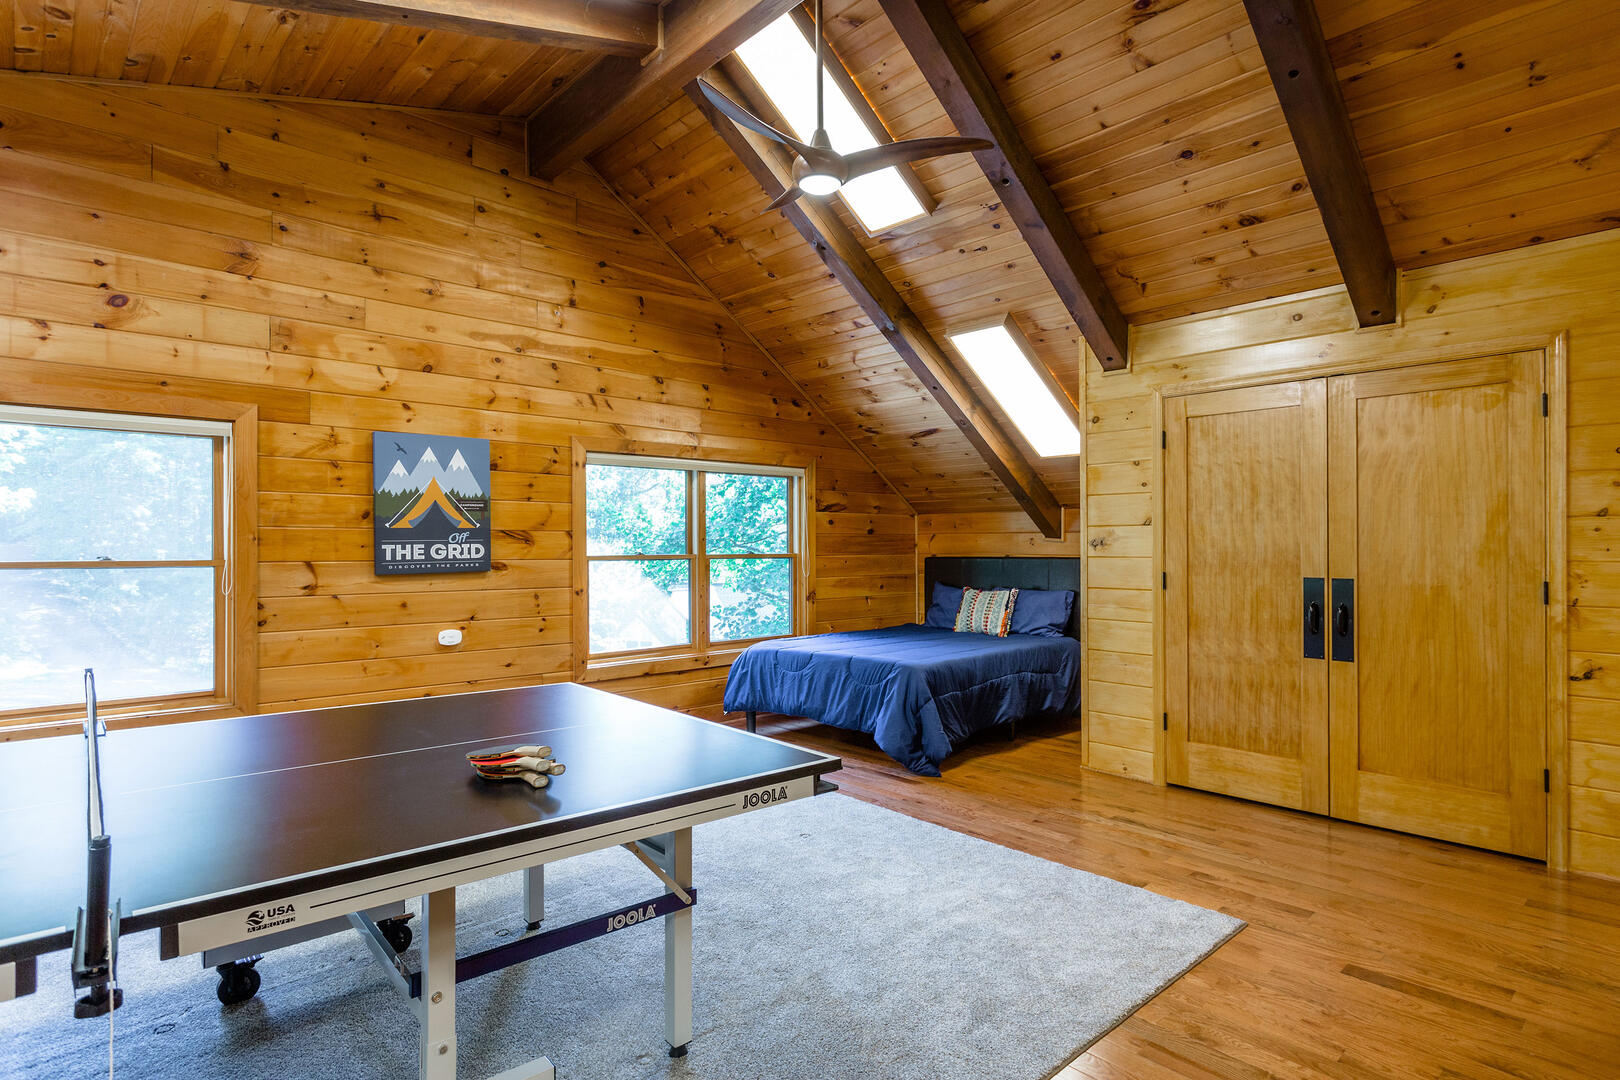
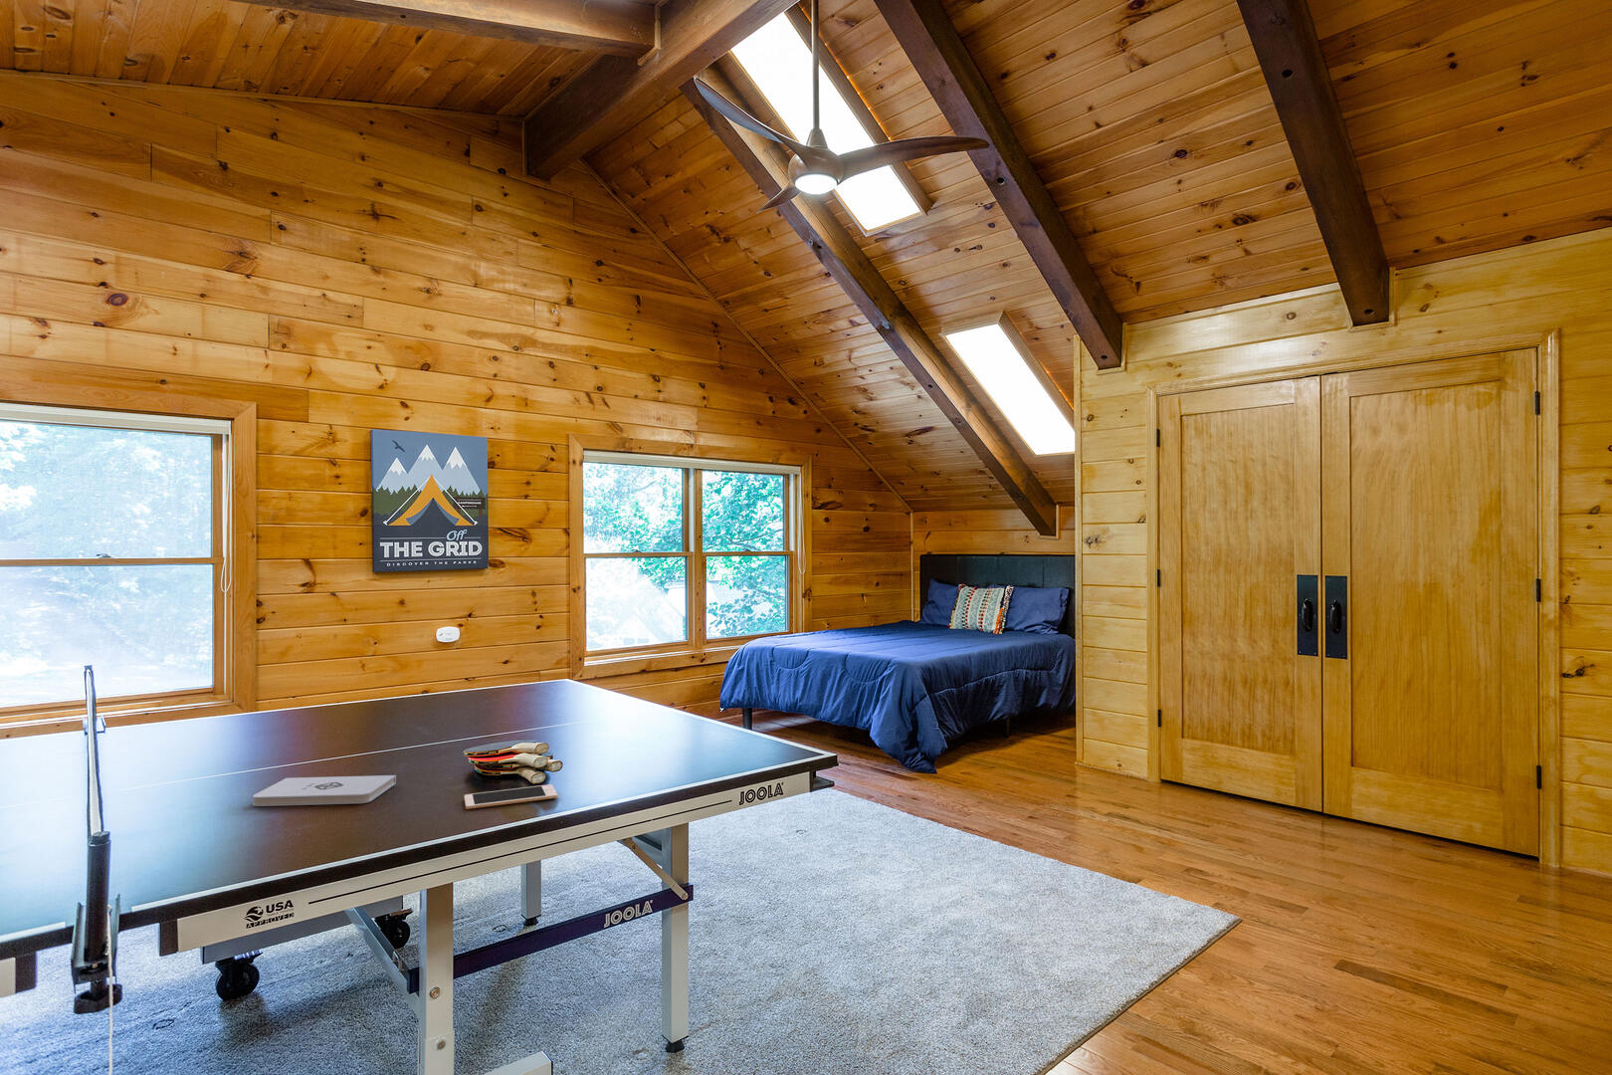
+ cell phone (511, 797)
+ notepad (325, 789)
